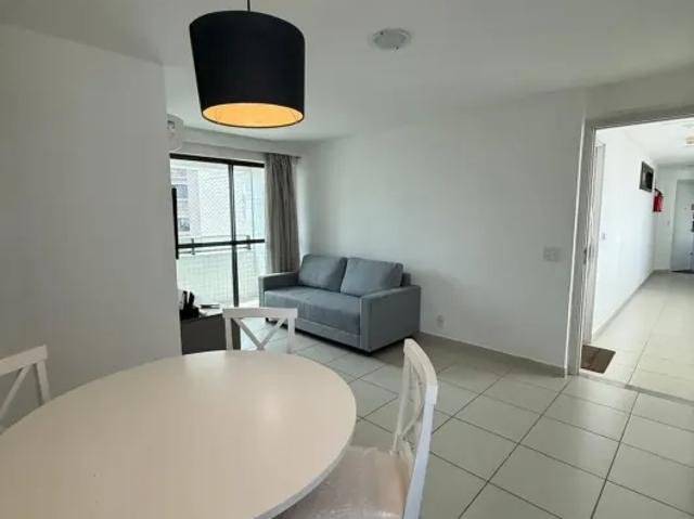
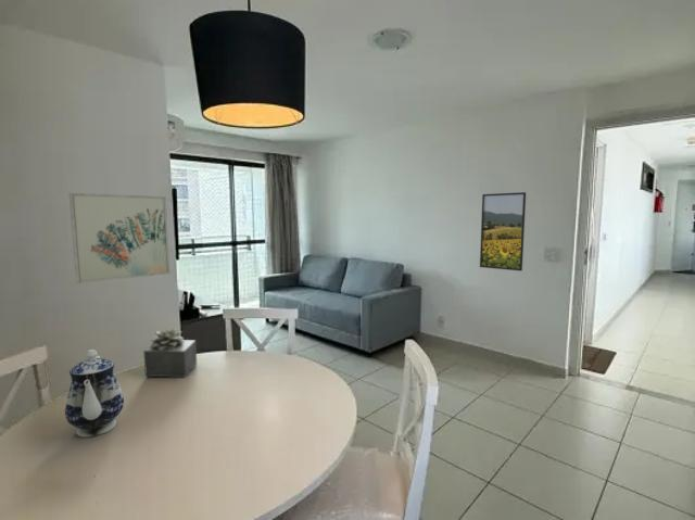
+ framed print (502, 231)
+ teapot (93, 389)
+ wall art (124, 237)
+ succulent plant (170, 350)
